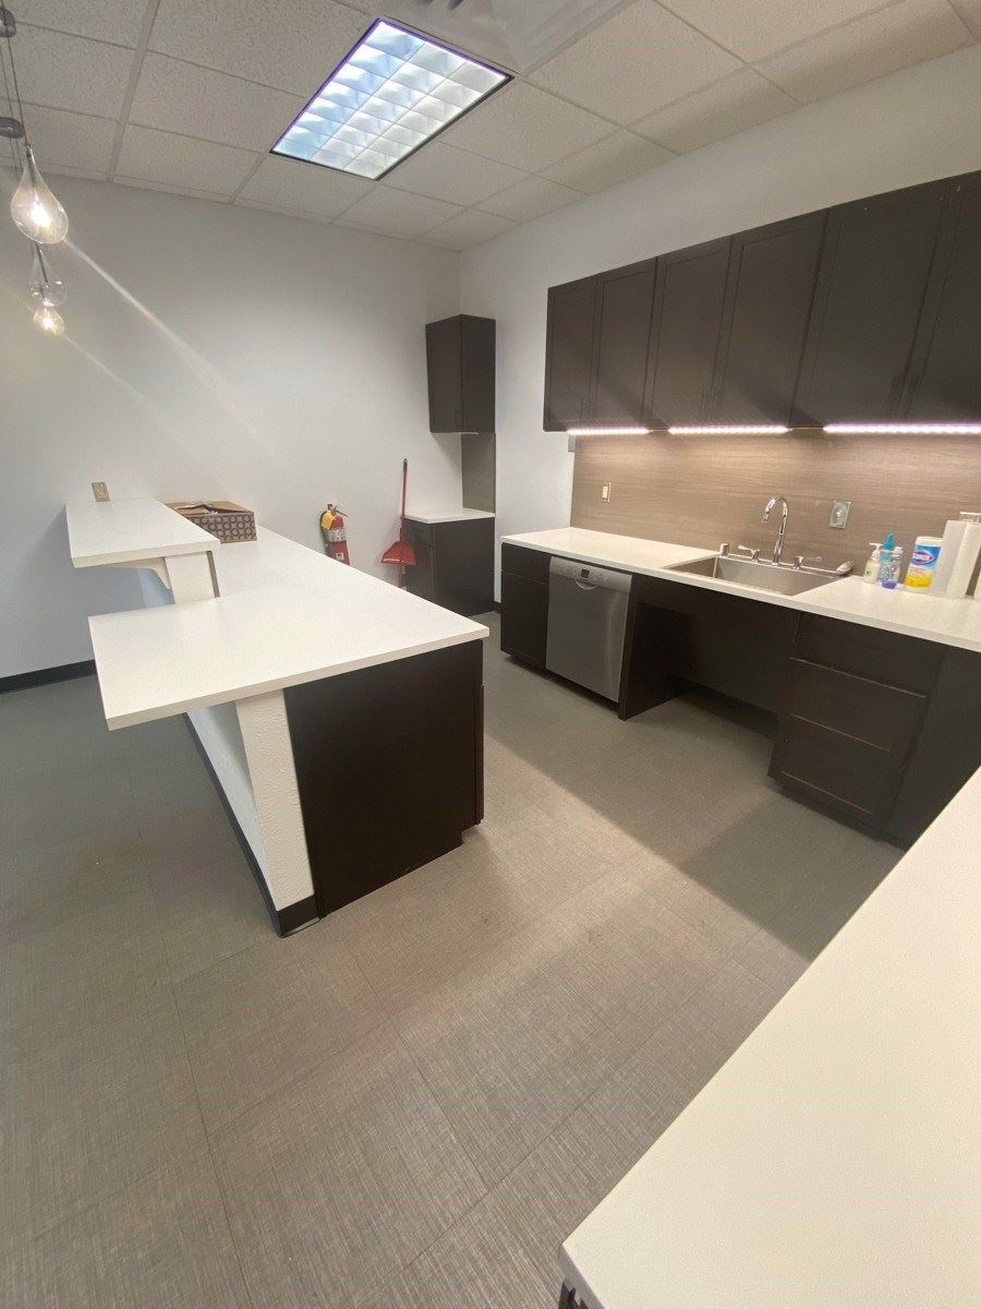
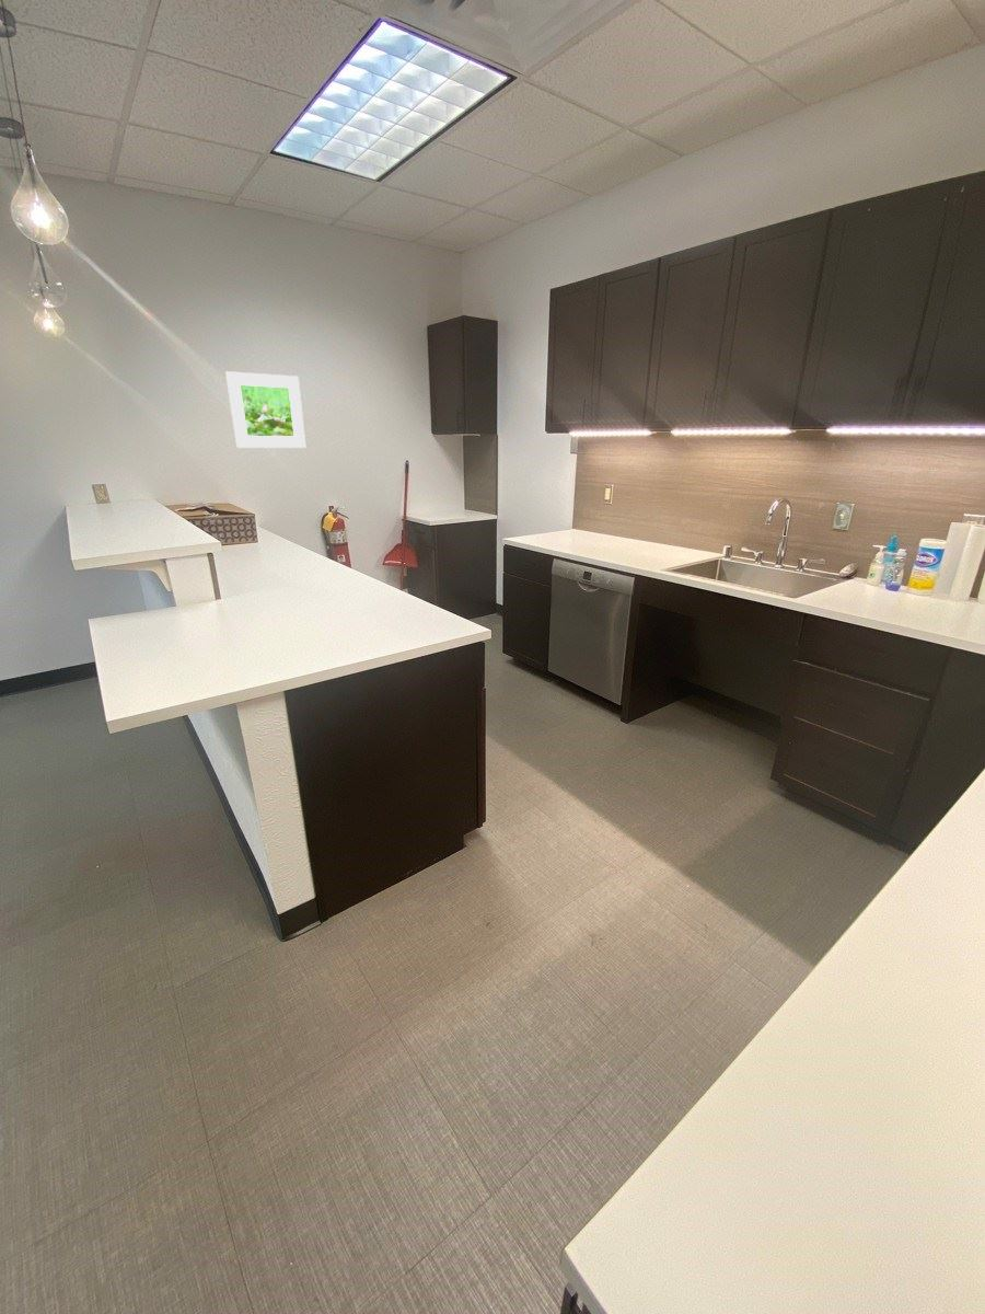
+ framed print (267, 412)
